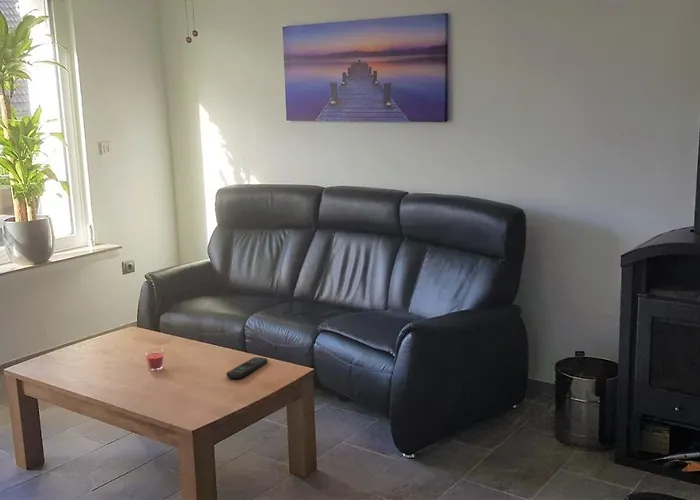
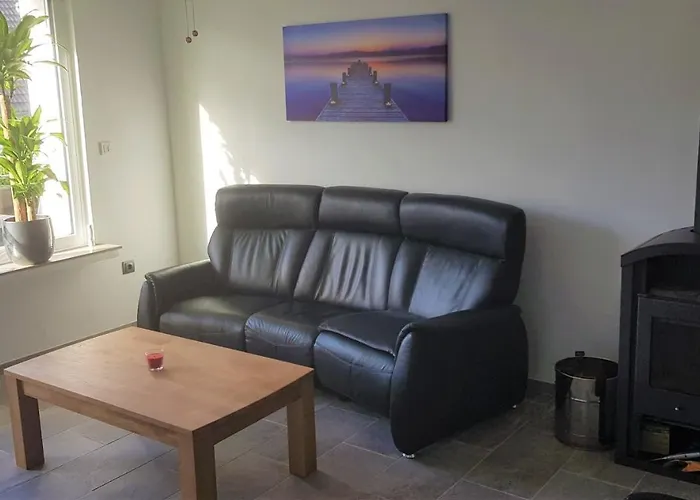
- remote control (247, 367)
